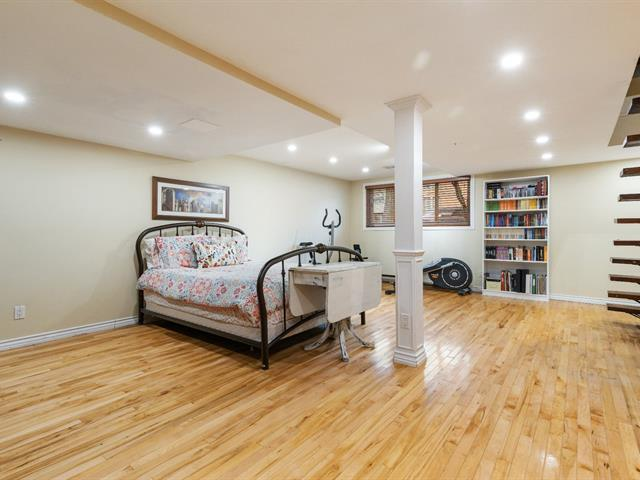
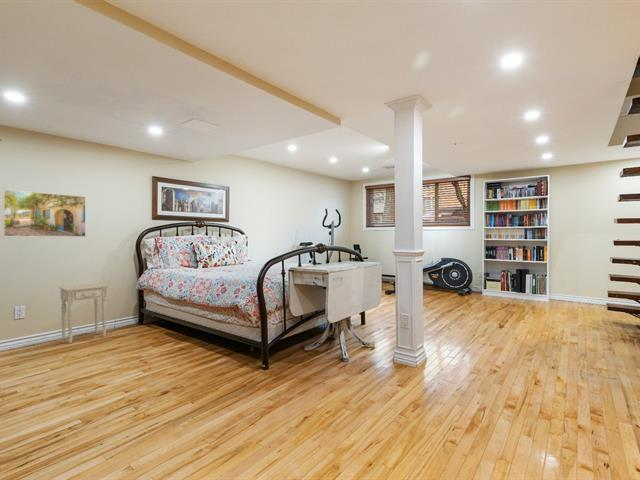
+ nightstand (95, 311)
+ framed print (47, 215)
